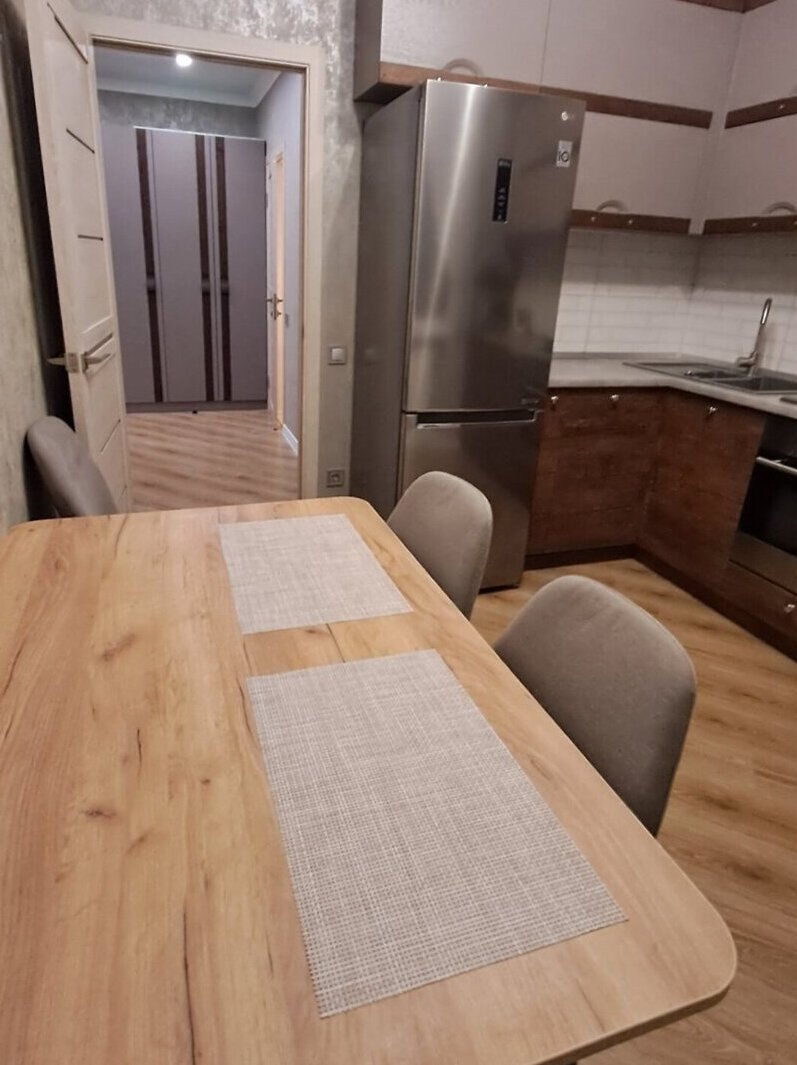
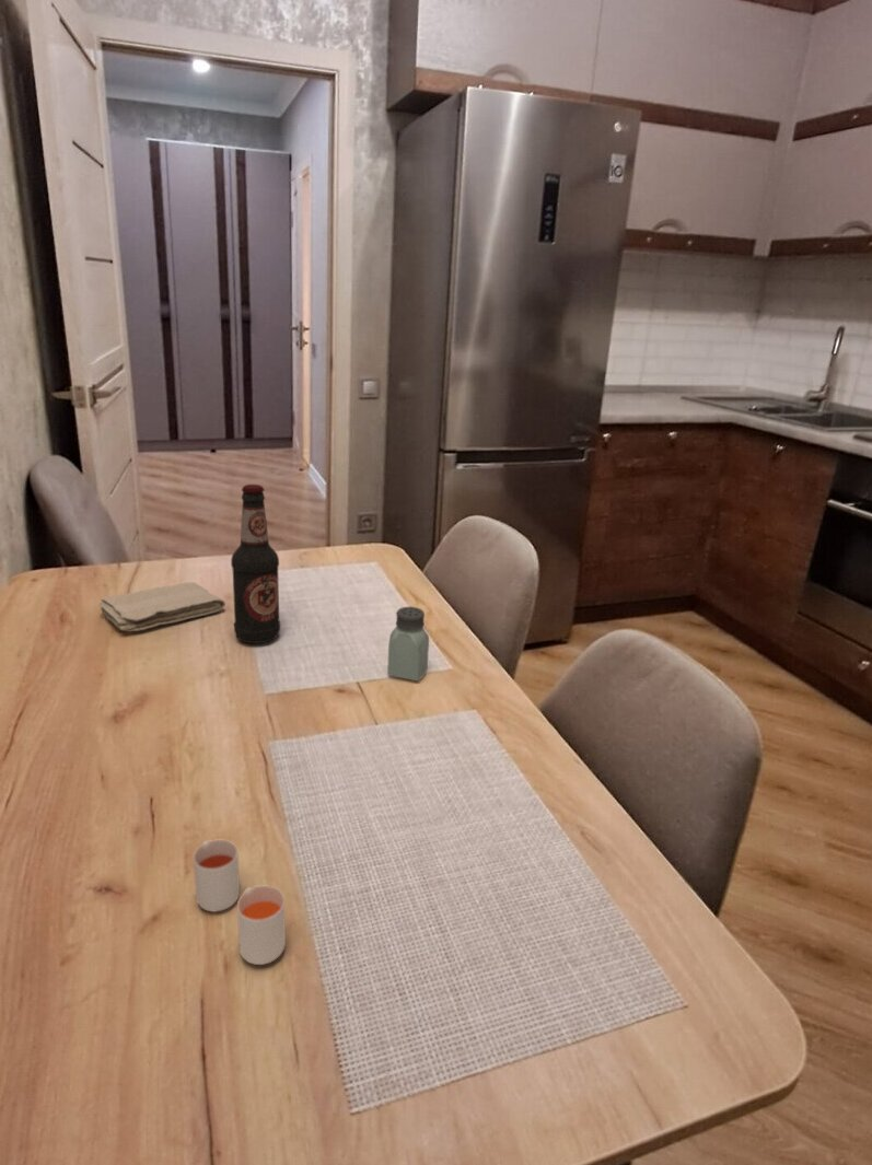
+ drinking glass (236, 899)
+ saltshaker (408, 642)
+ washcloth (161, 604)
+ bottle (255, 563)
